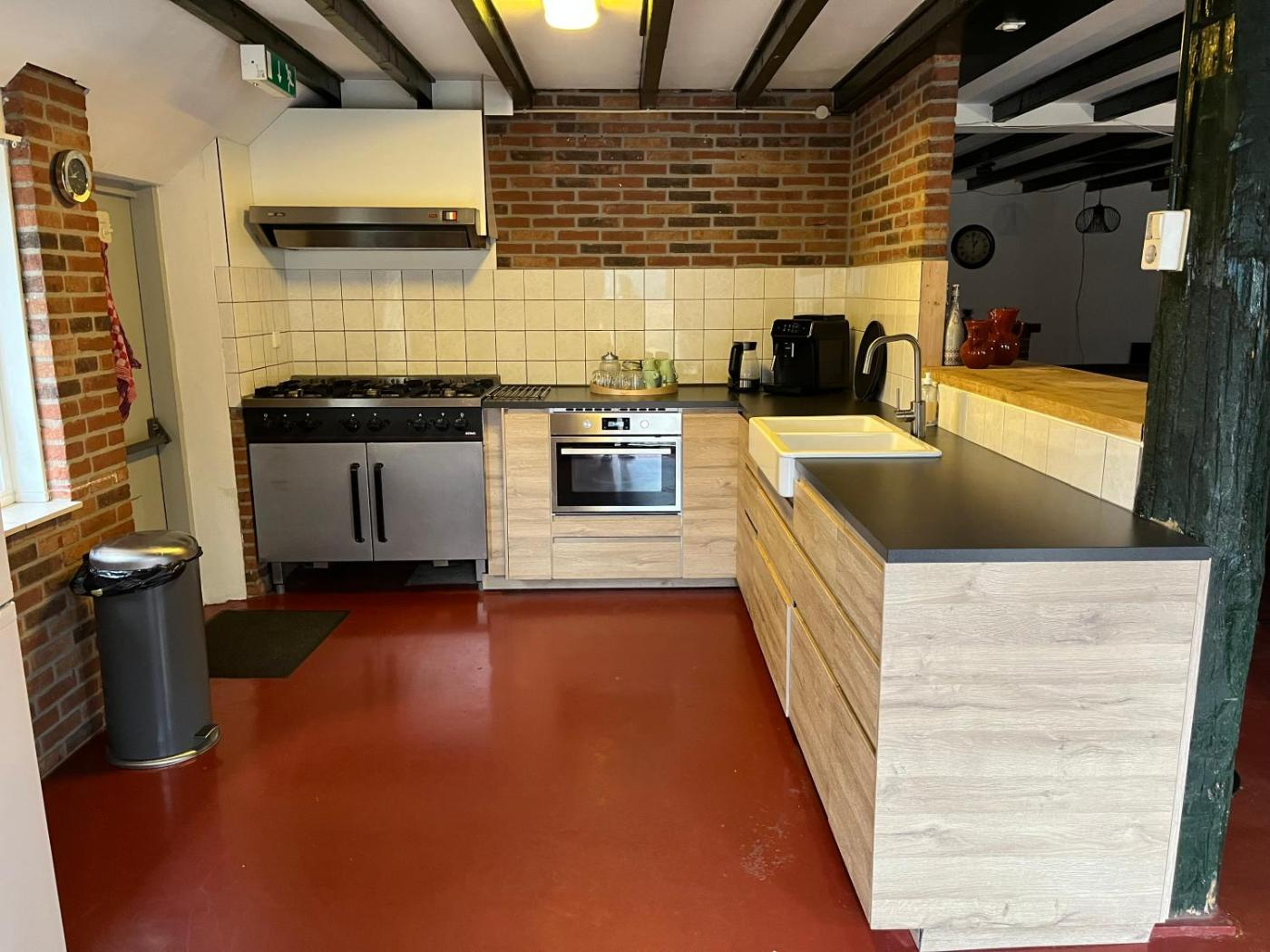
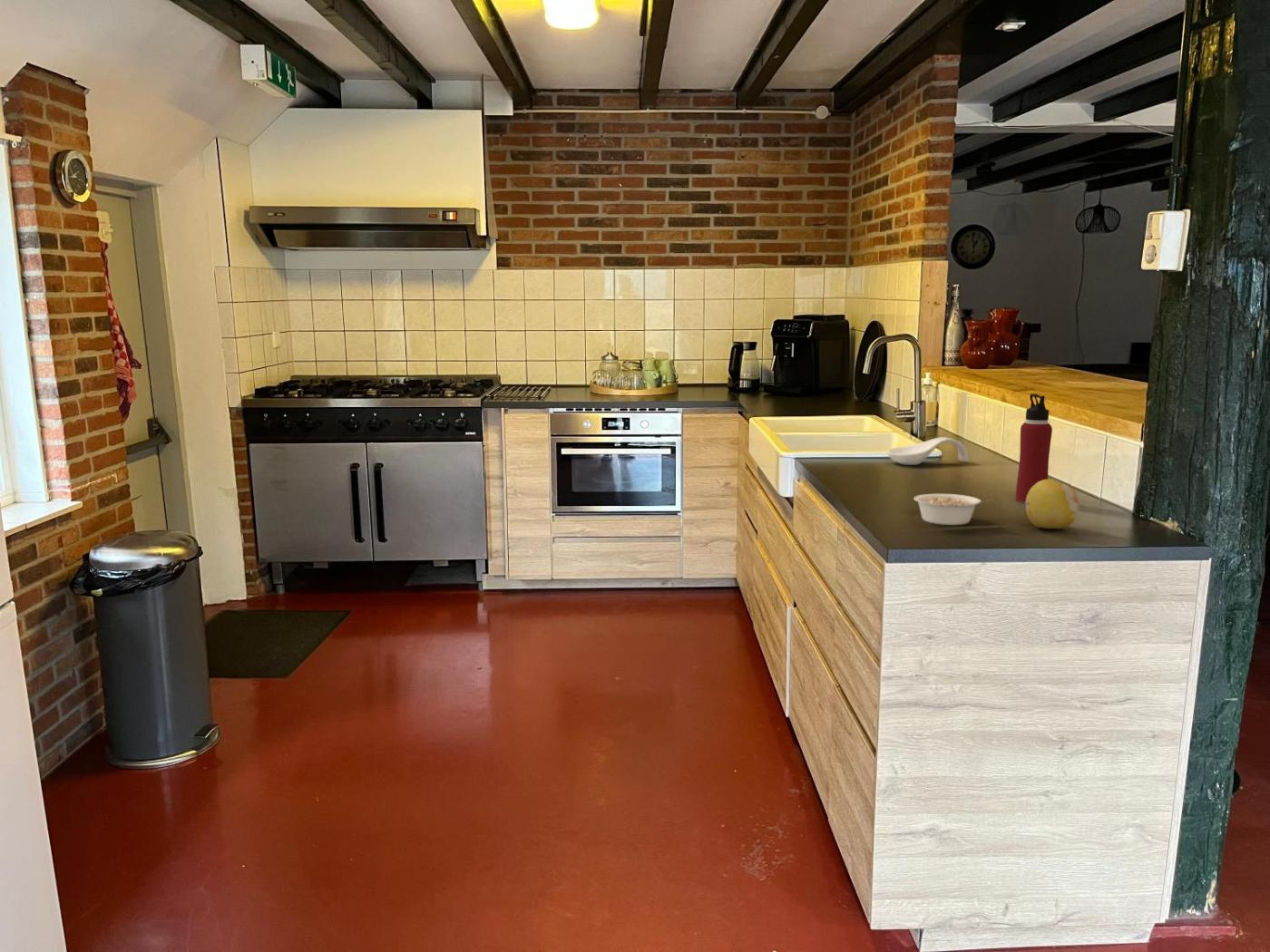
+ spoon rest (927, 450)
+ fruit (1052, 504)
+ legume (949, 508)
+ water bottle (1034, 448)
